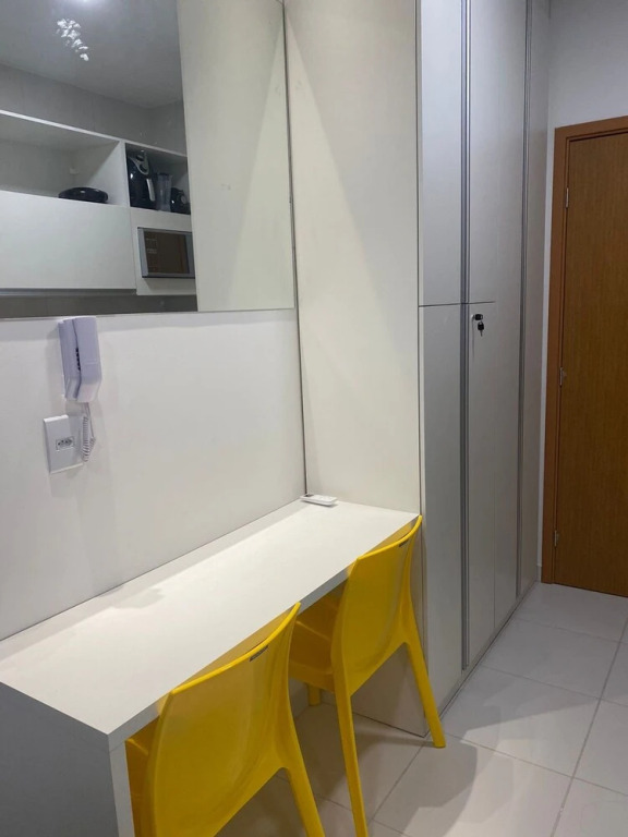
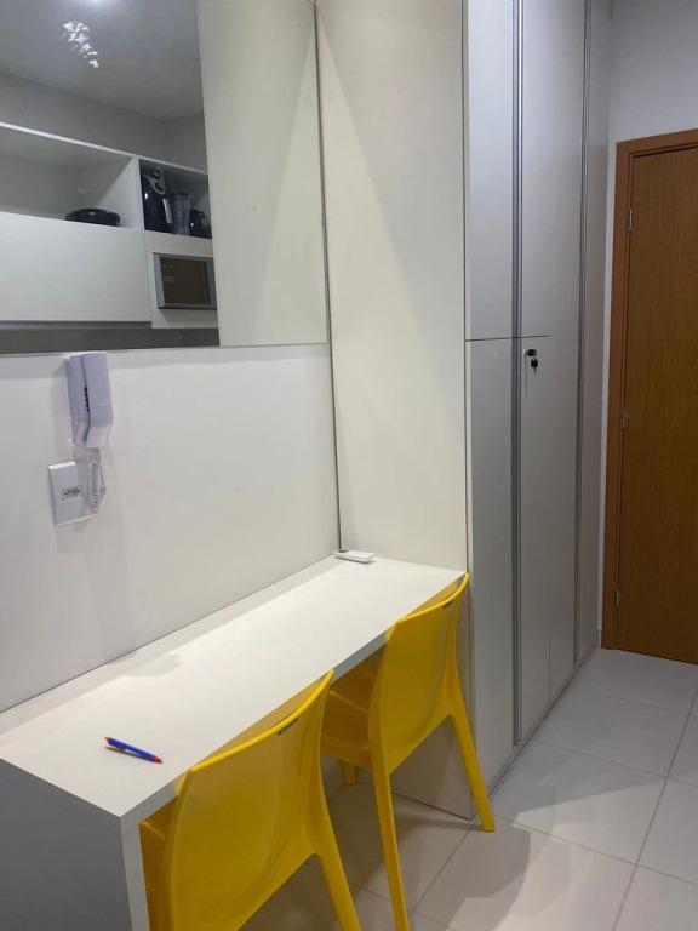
+ pen (133, 749)
